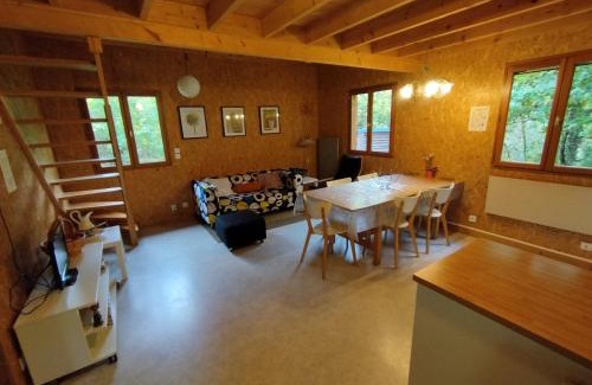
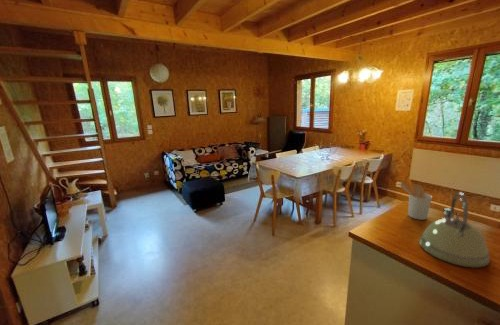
+ utensil holder (413, 199)
+ kettle (455, 220)
